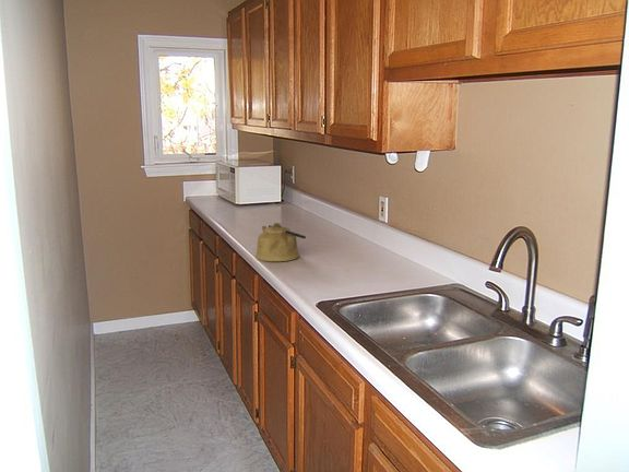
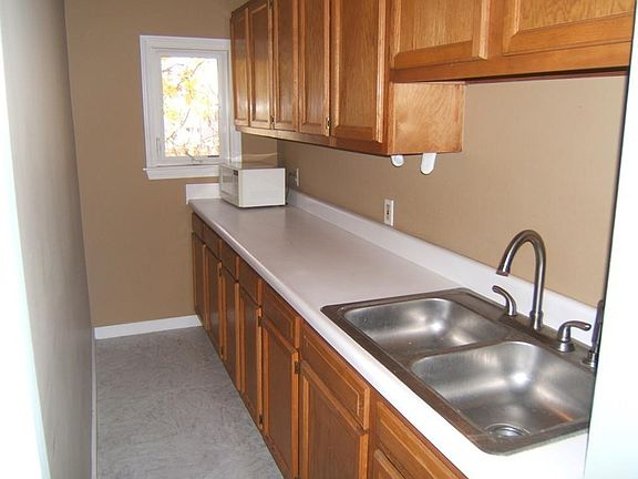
- kettle (275, 238)
